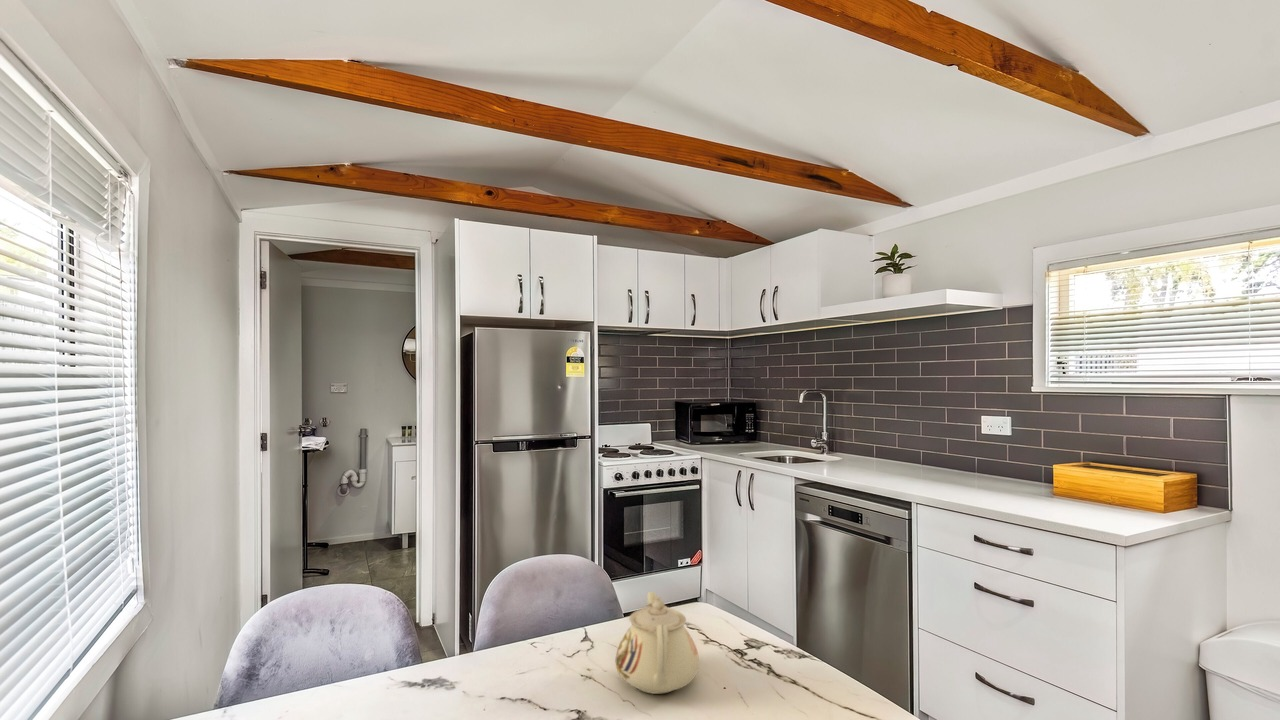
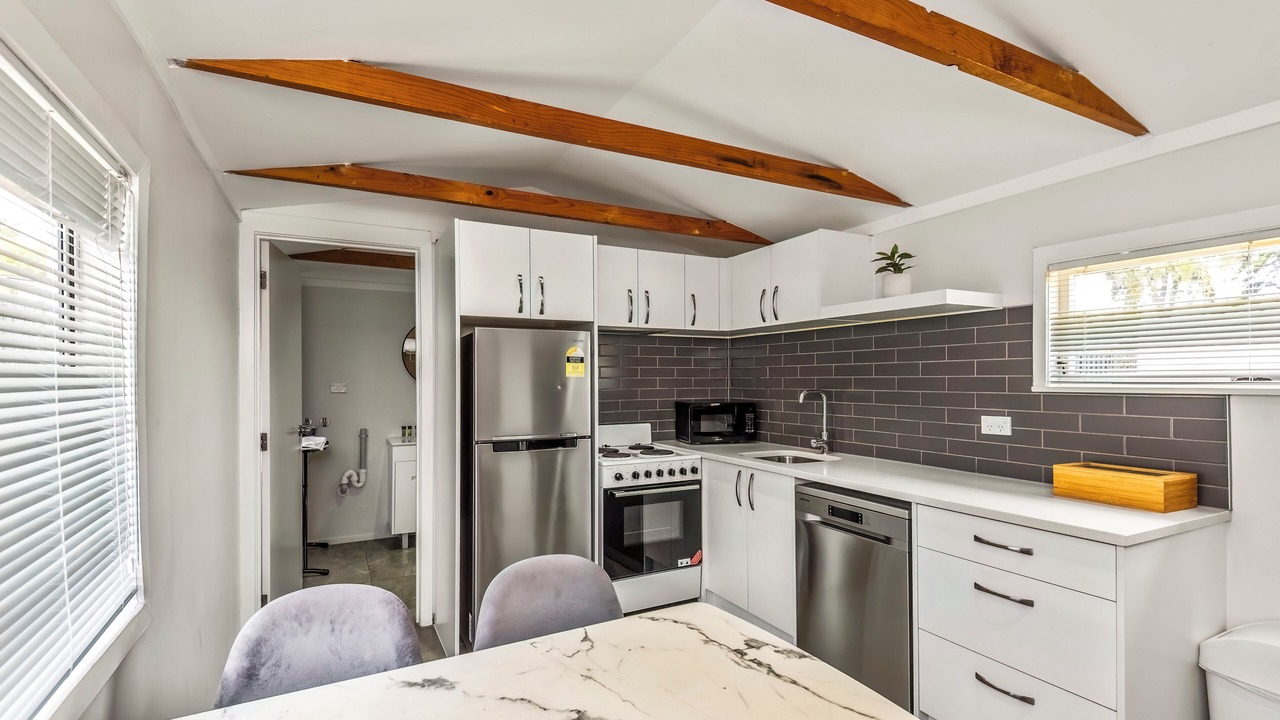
- teapot (657, 639)
